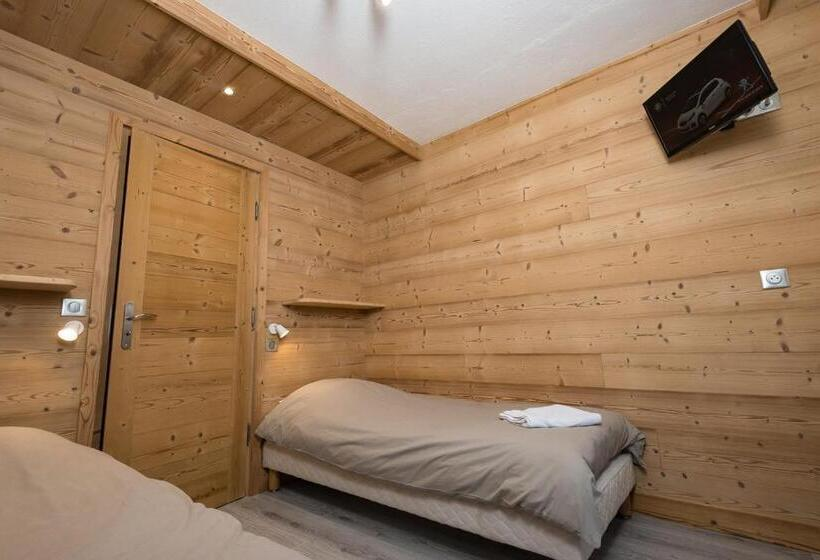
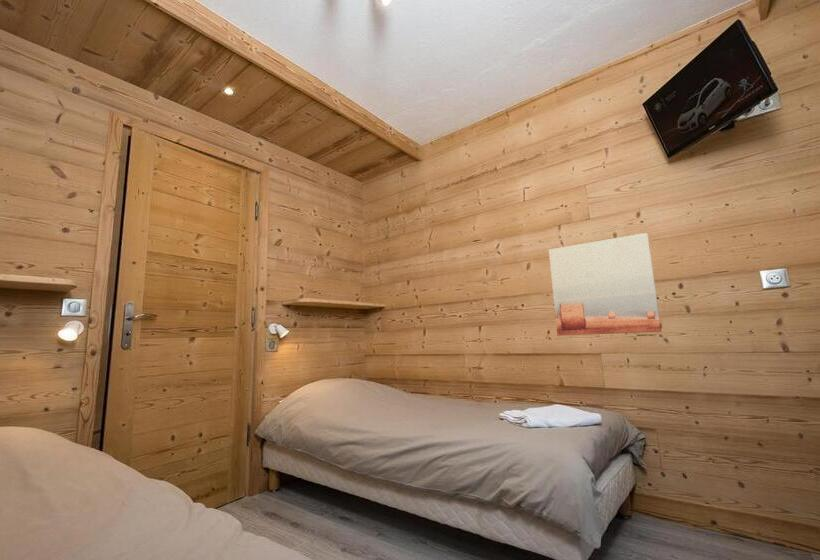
+ wall art (600, 287)
